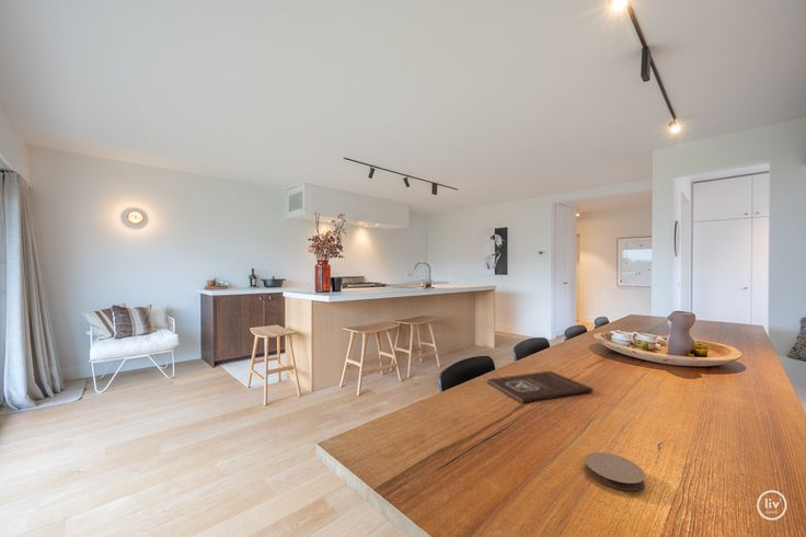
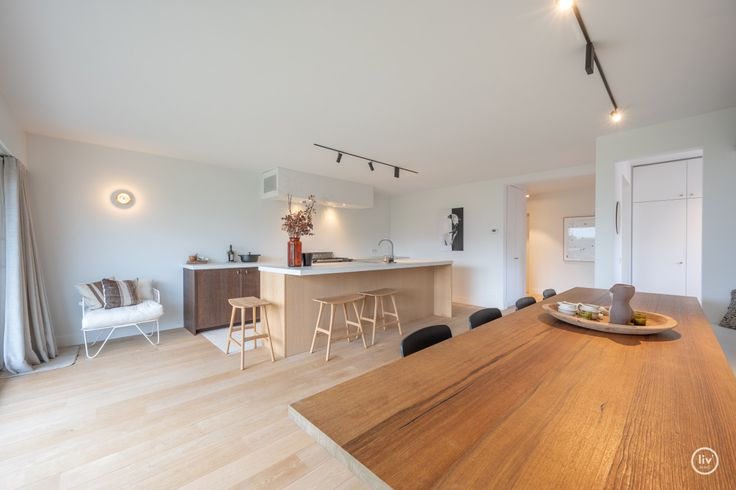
- book (538, 385)
- coaster (613, 469)
